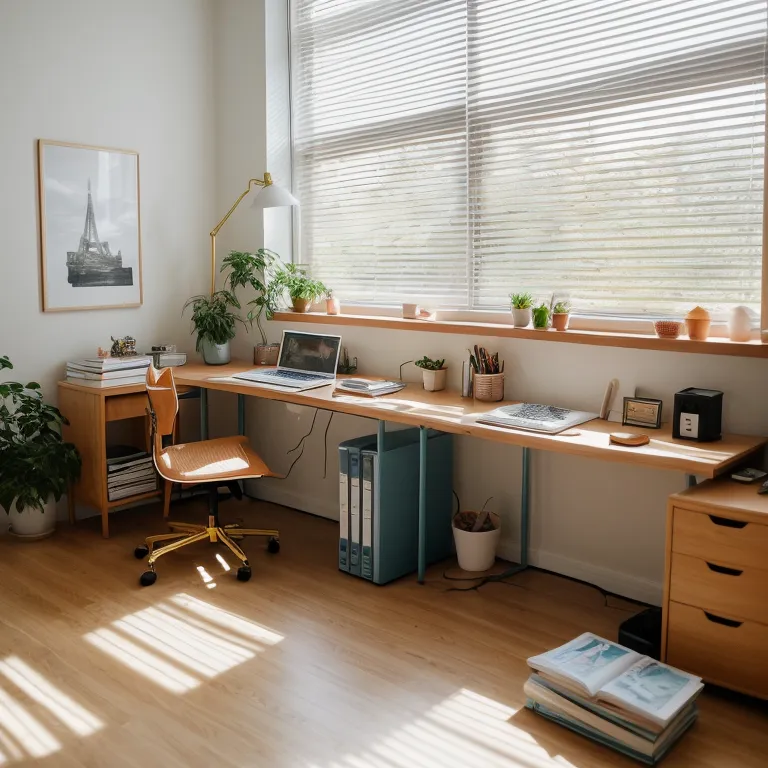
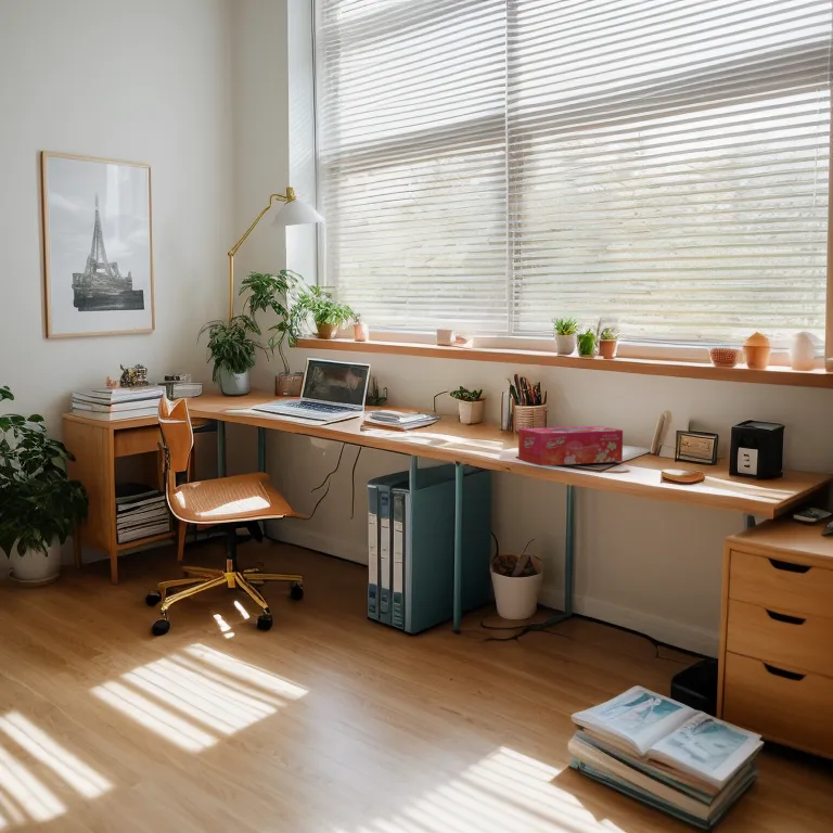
+ tissue box (569, 445)
